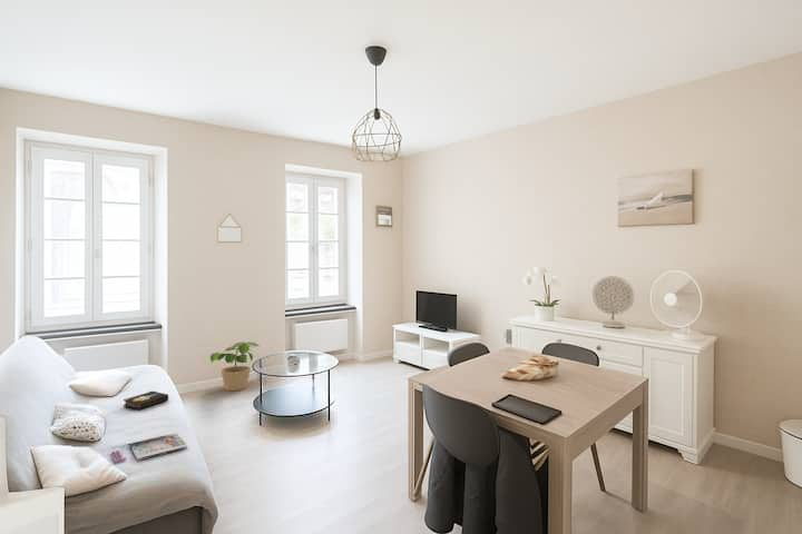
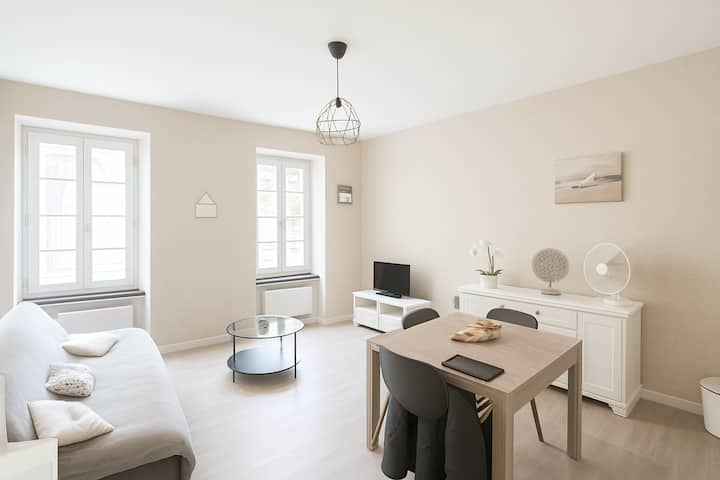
- magazine (148, 448)
- hardback book (146, 399)
- potted plant (235, 366)
